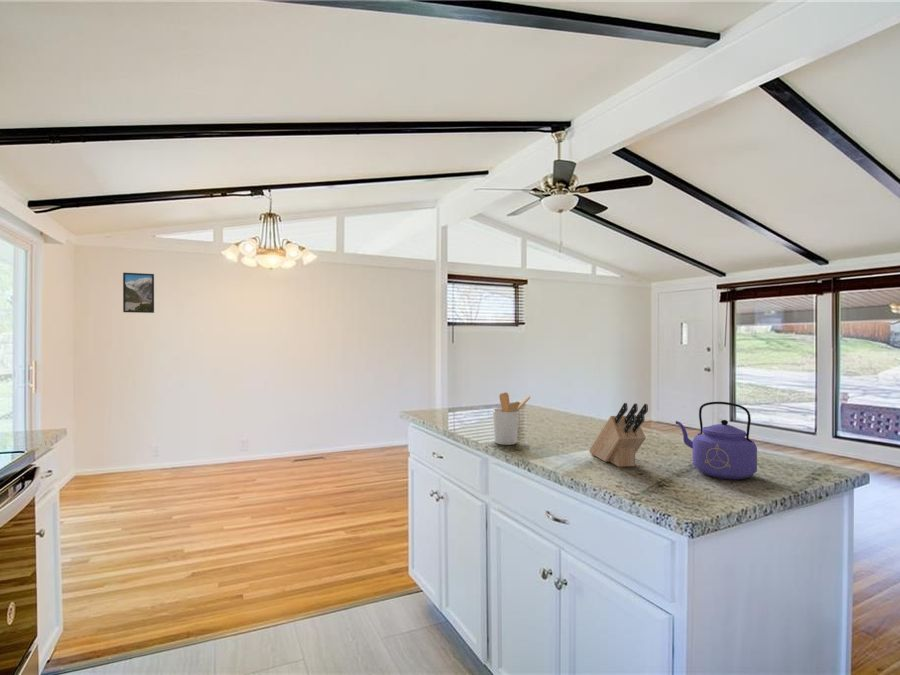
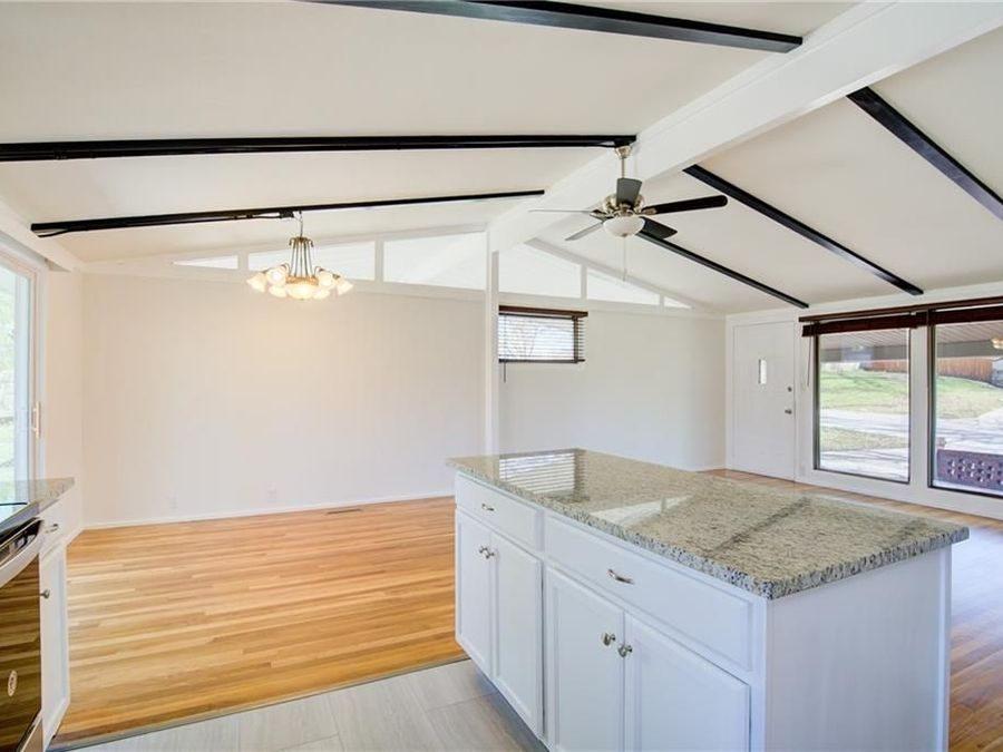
- knife block (618, 430)
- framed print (138, 292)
- utensil holder (512, 418)
- kettle (713, 436)
